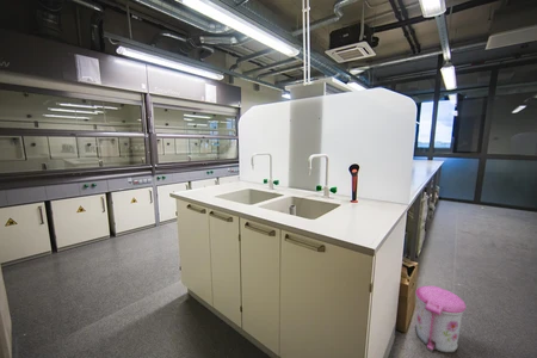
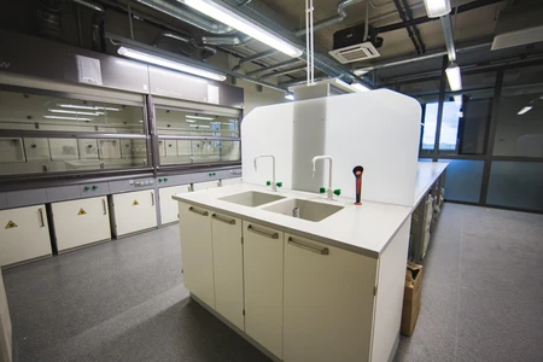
- trash can (437, 316)
